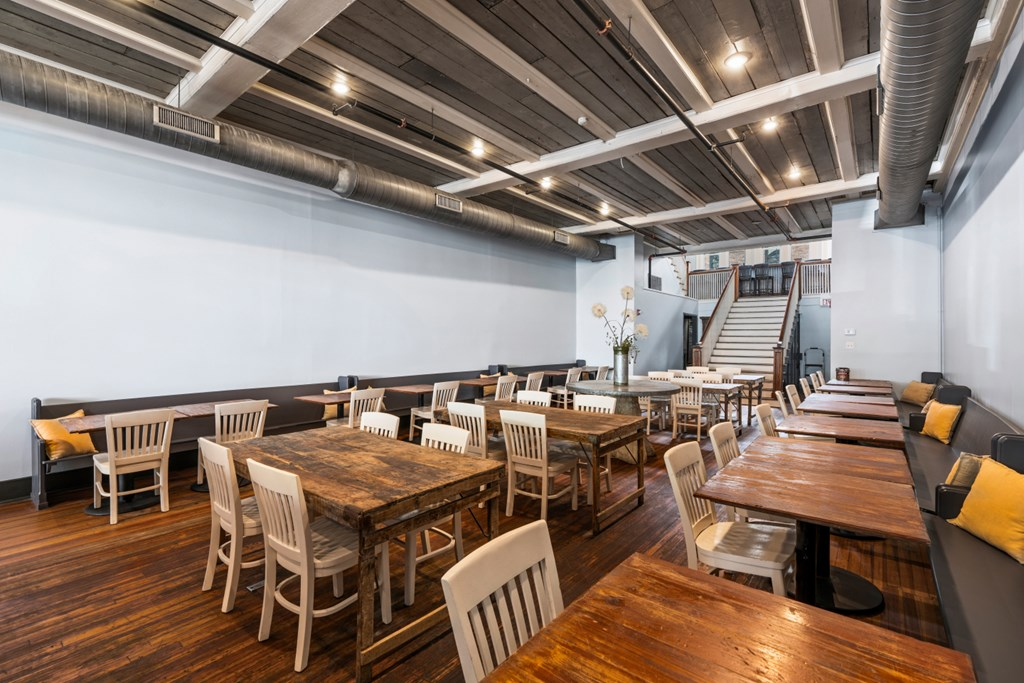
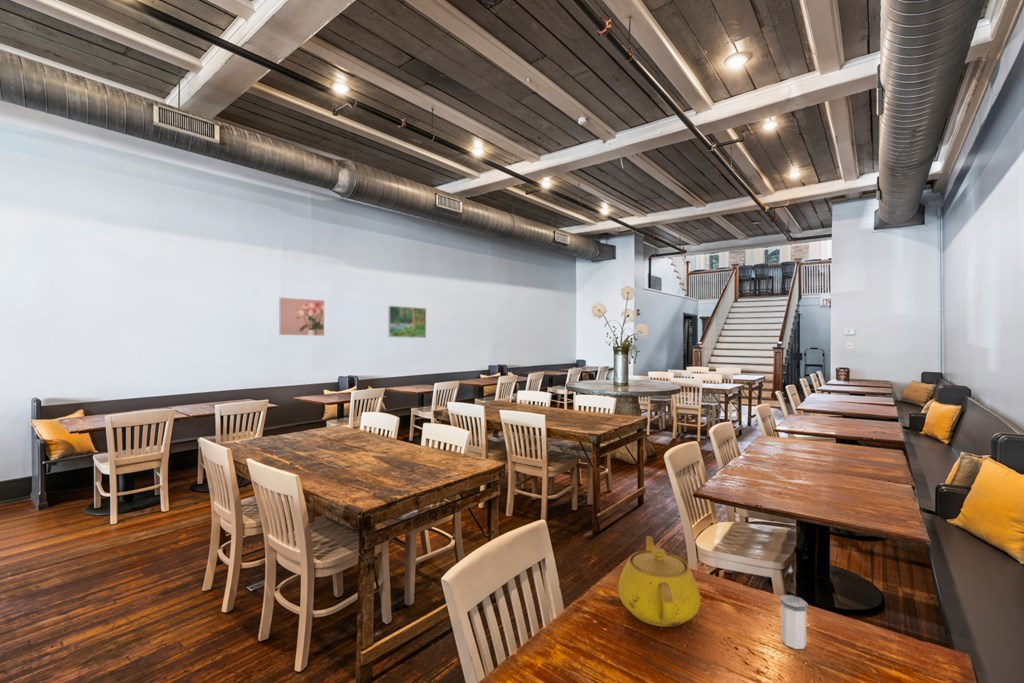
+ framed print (302, 317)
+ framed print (407, 322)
+ teapot (657, 578)
+ salt shaker (793, 621)
